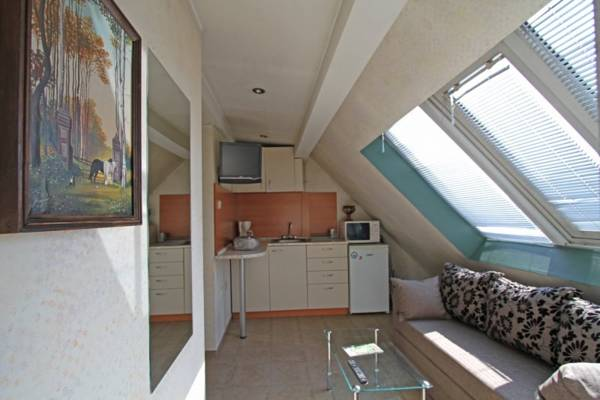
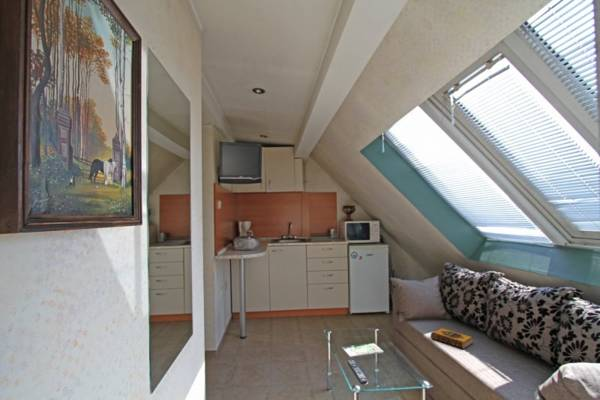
+ hardback book (451, 338)
